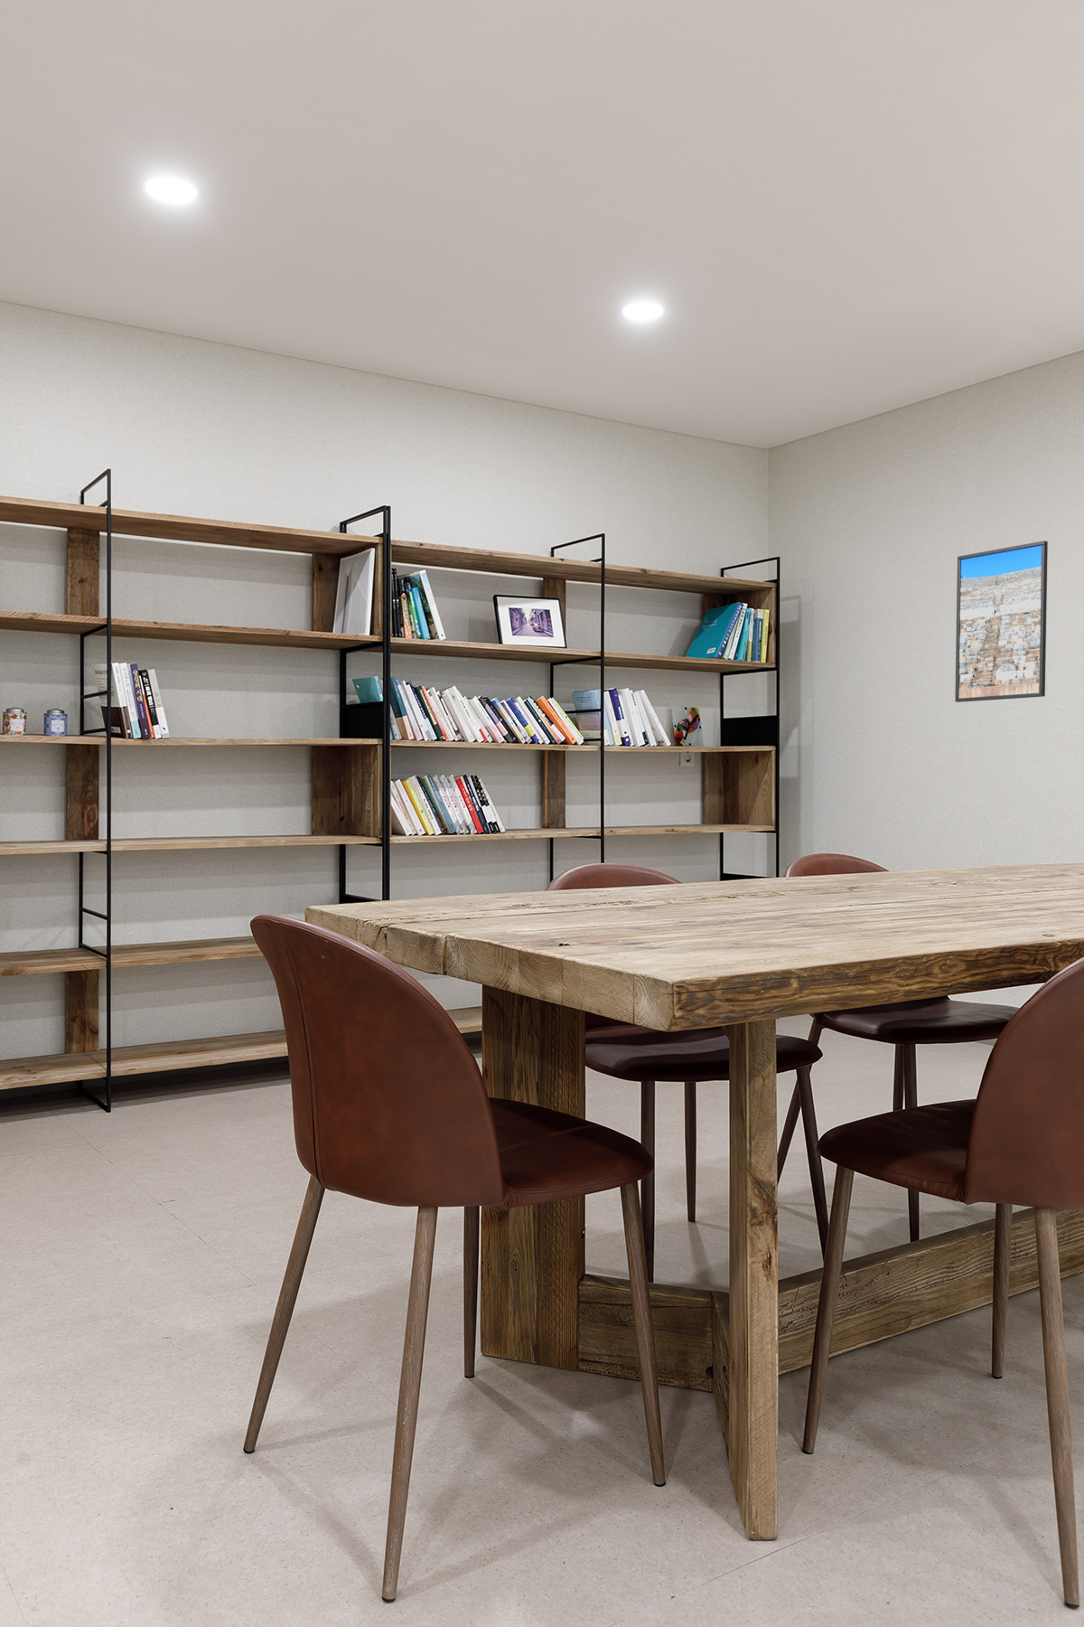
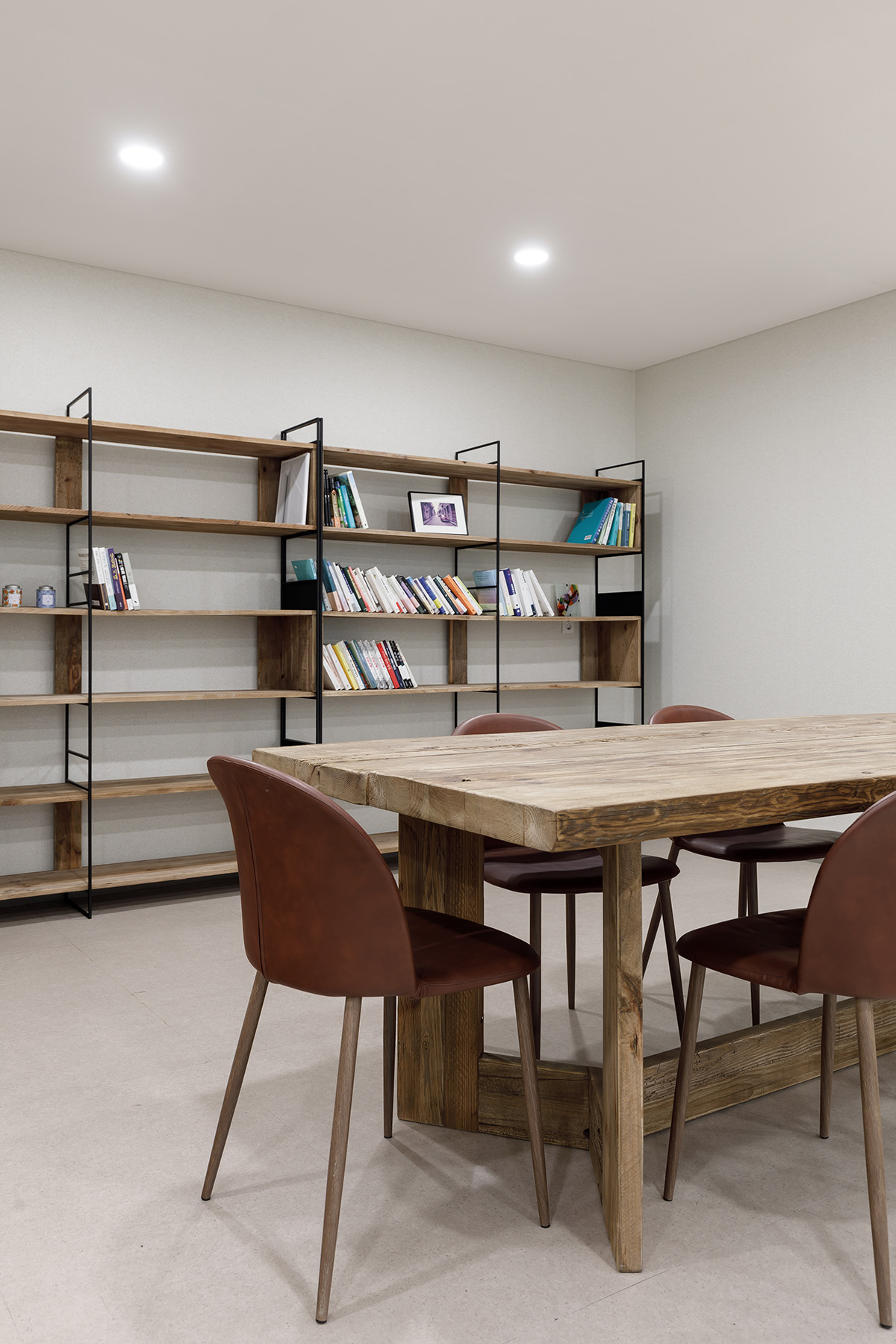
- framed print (999, 623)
